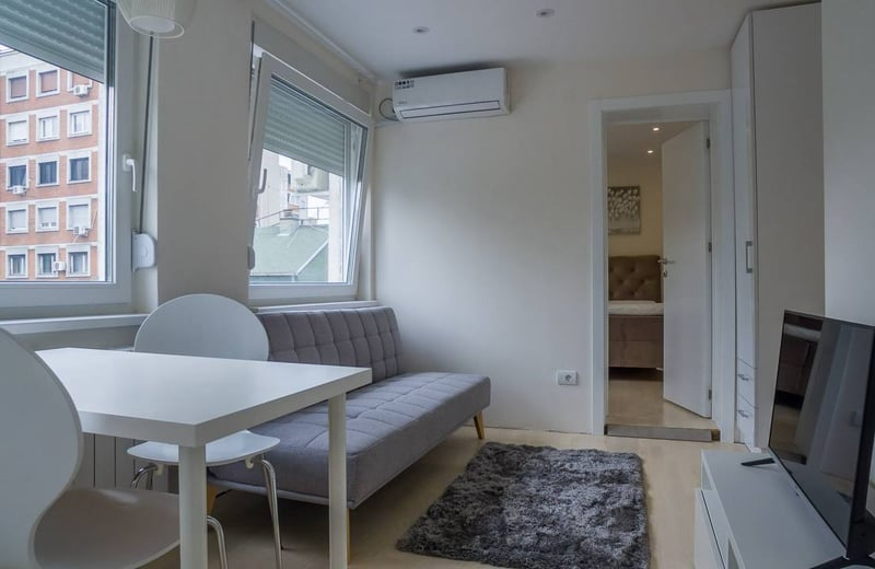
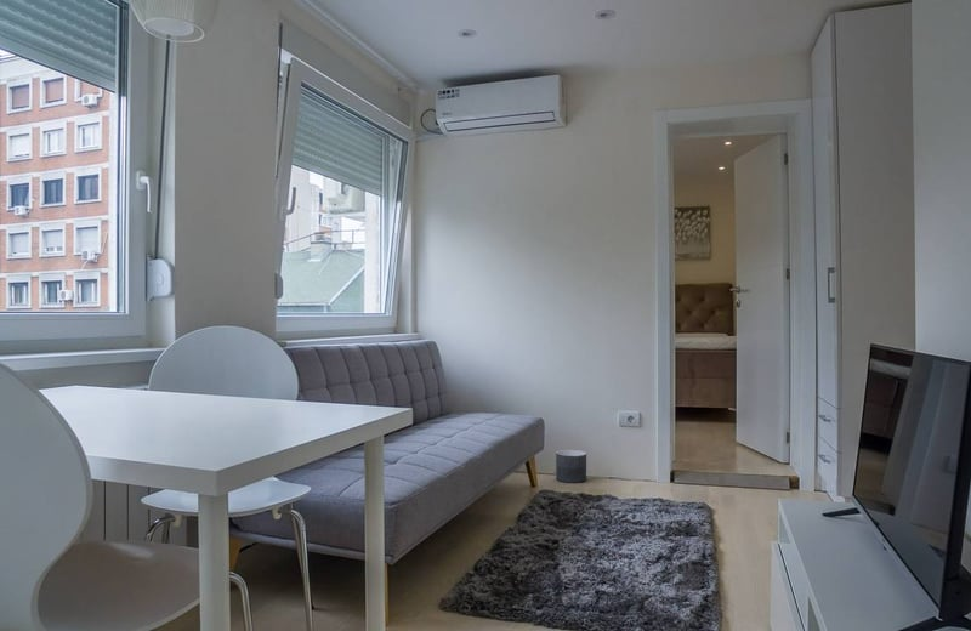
+ planter (570, 466)
